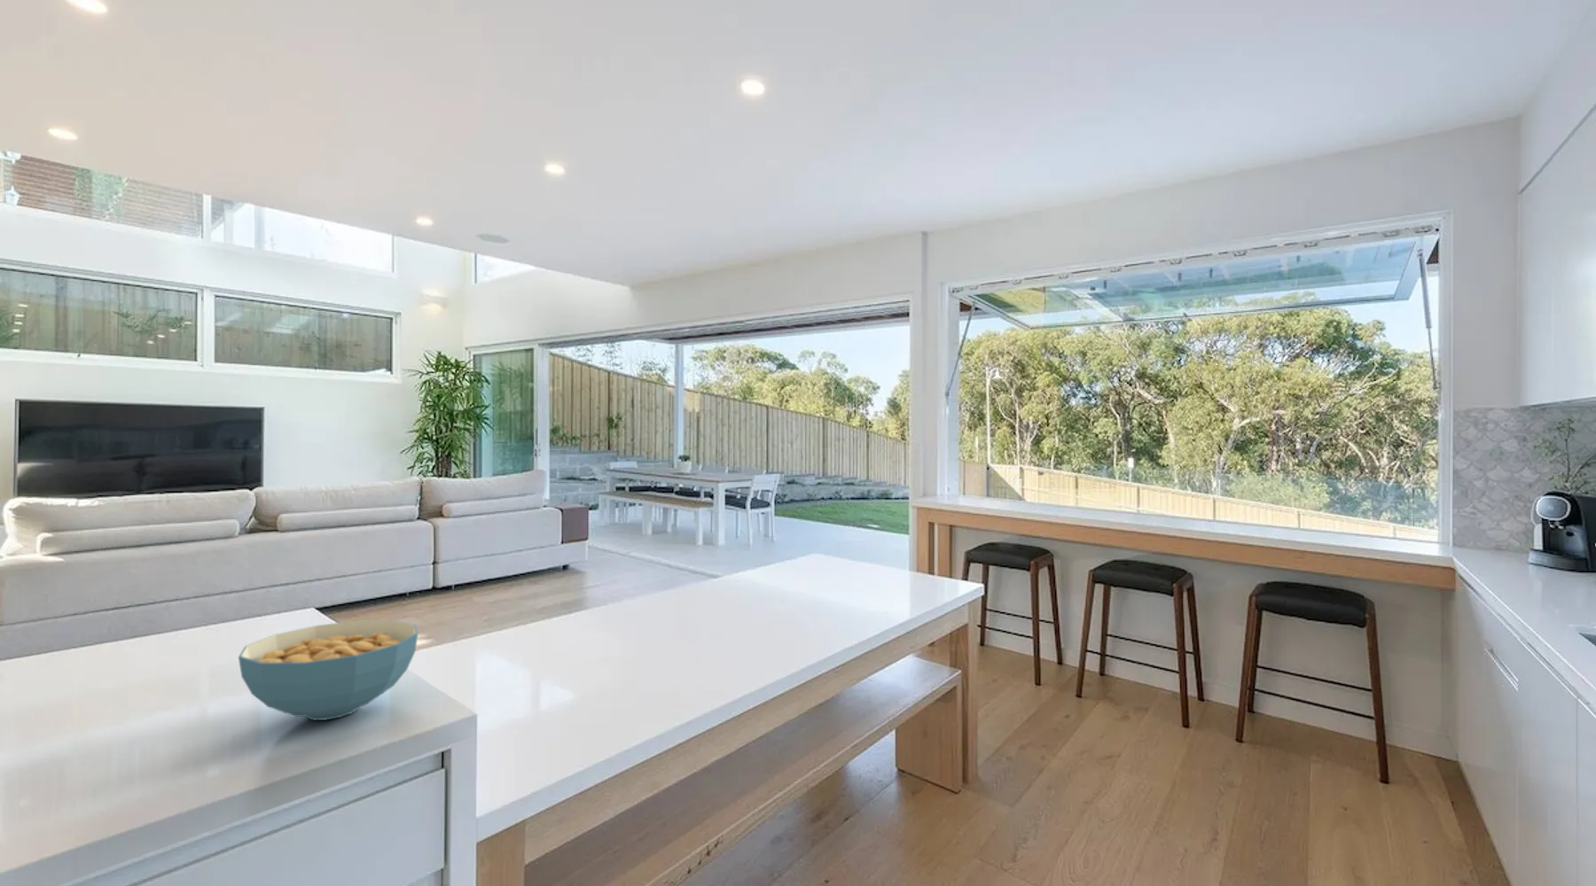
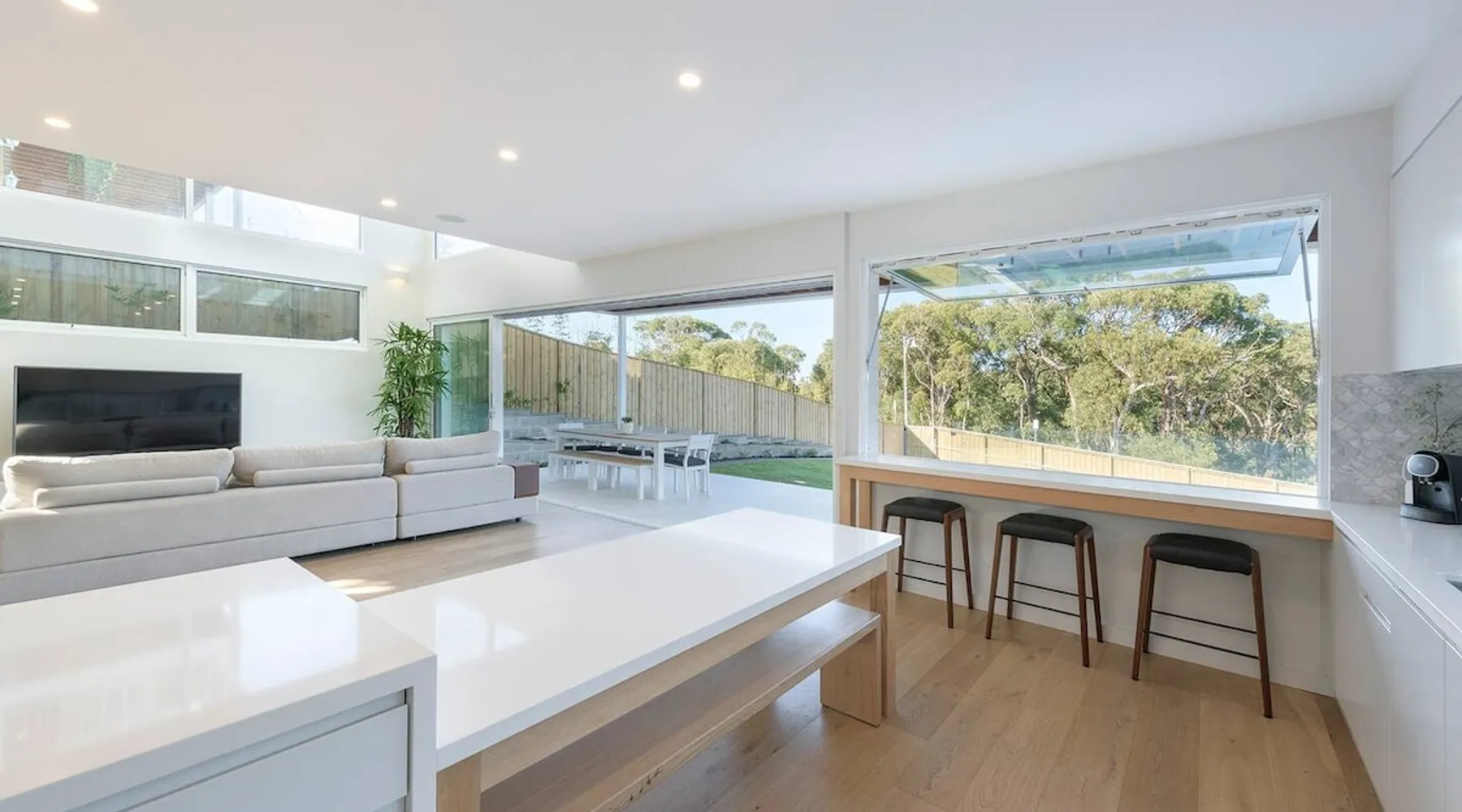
- cereal bowl (333, 675)
